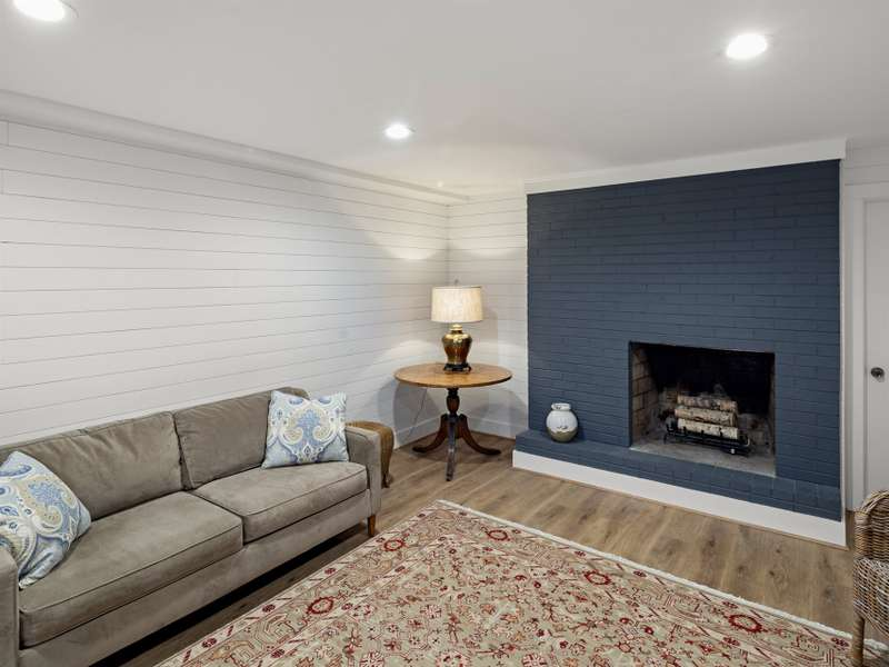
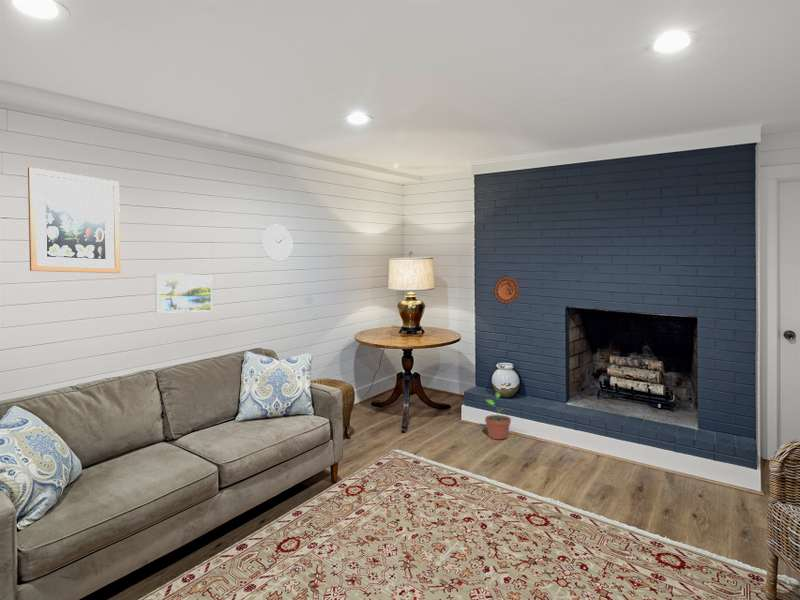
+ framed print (184, 293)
+ wall art (77, 223)
+ decorative plate (506, 290)
+ wall clock (278, 243)
+ potted plant (497, 415)
